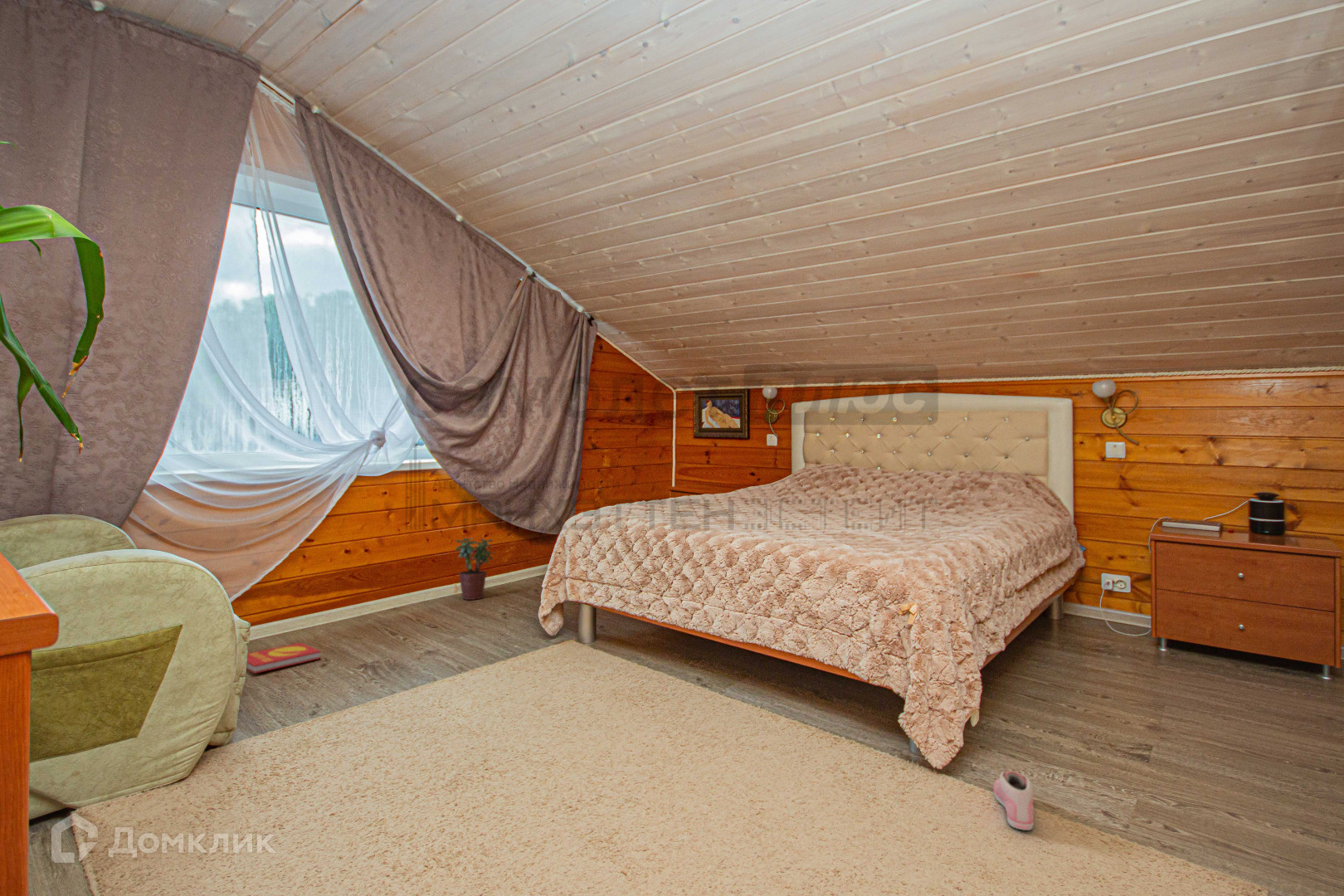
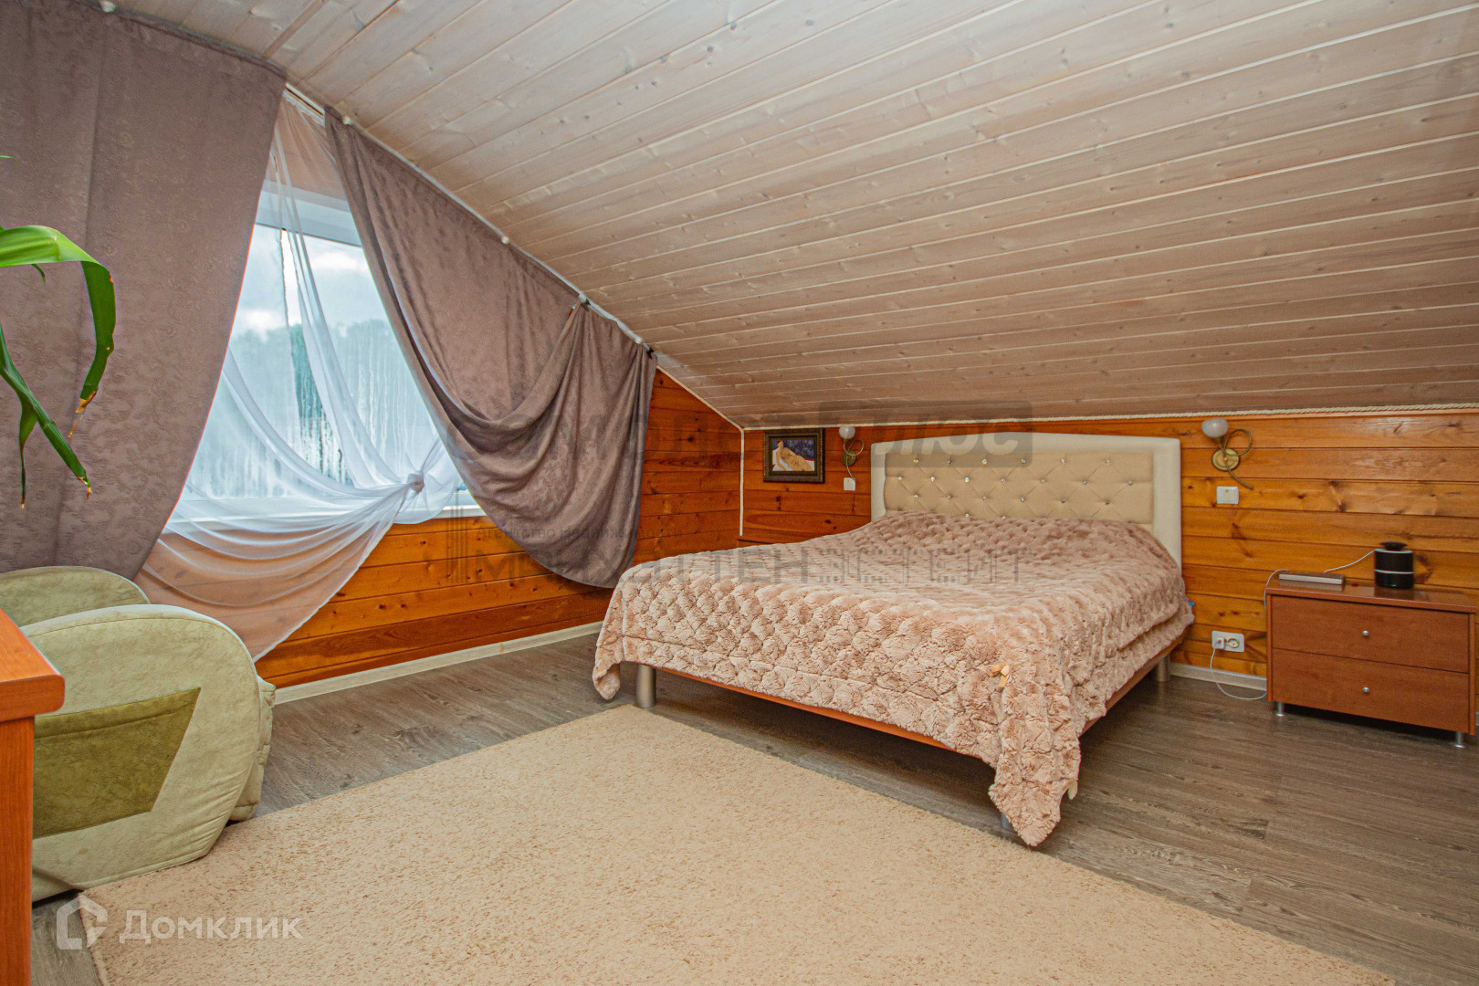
- sneaker (1014, 786)
- potted plant (470, 566)
- book (279, 657)
